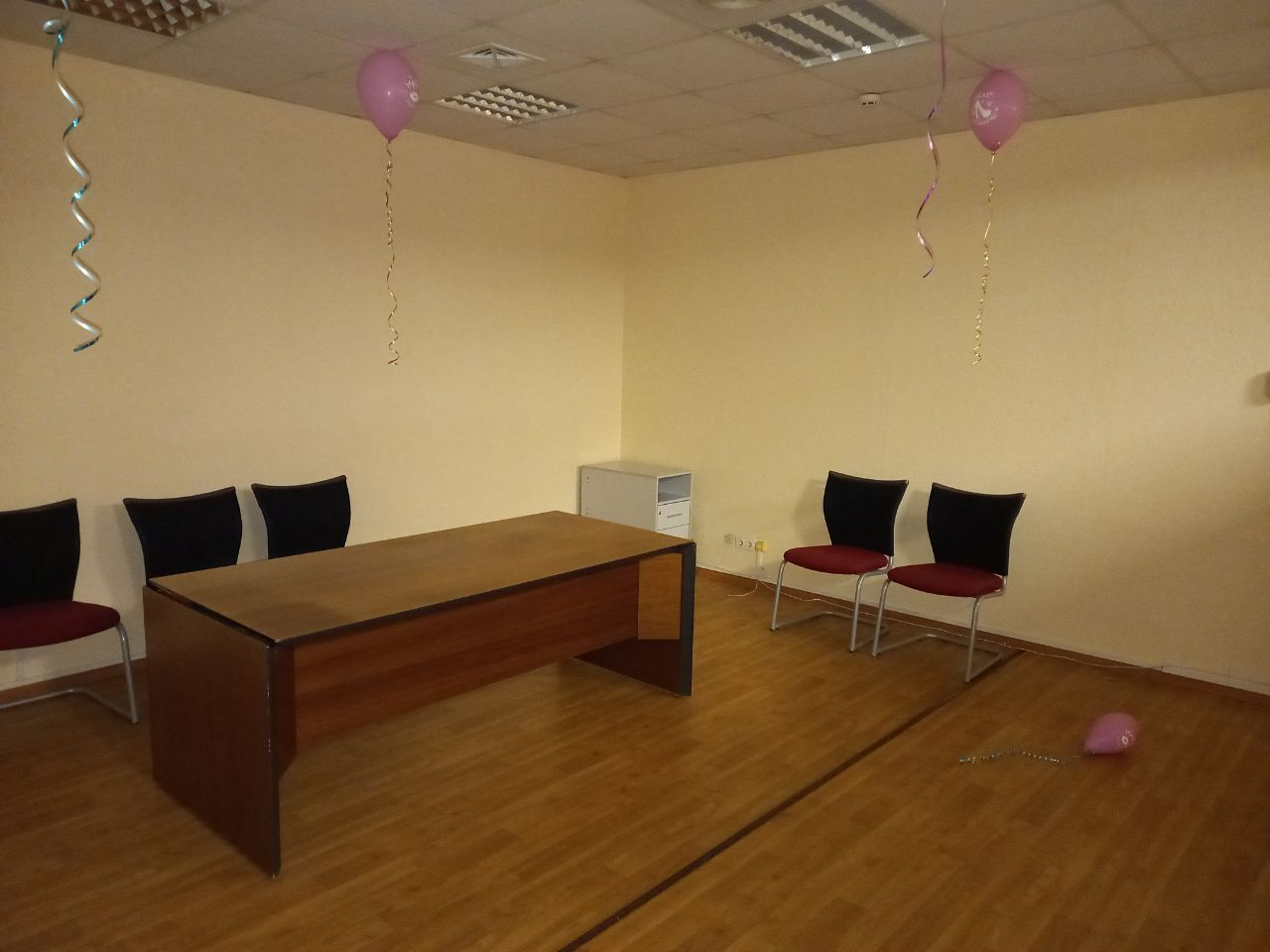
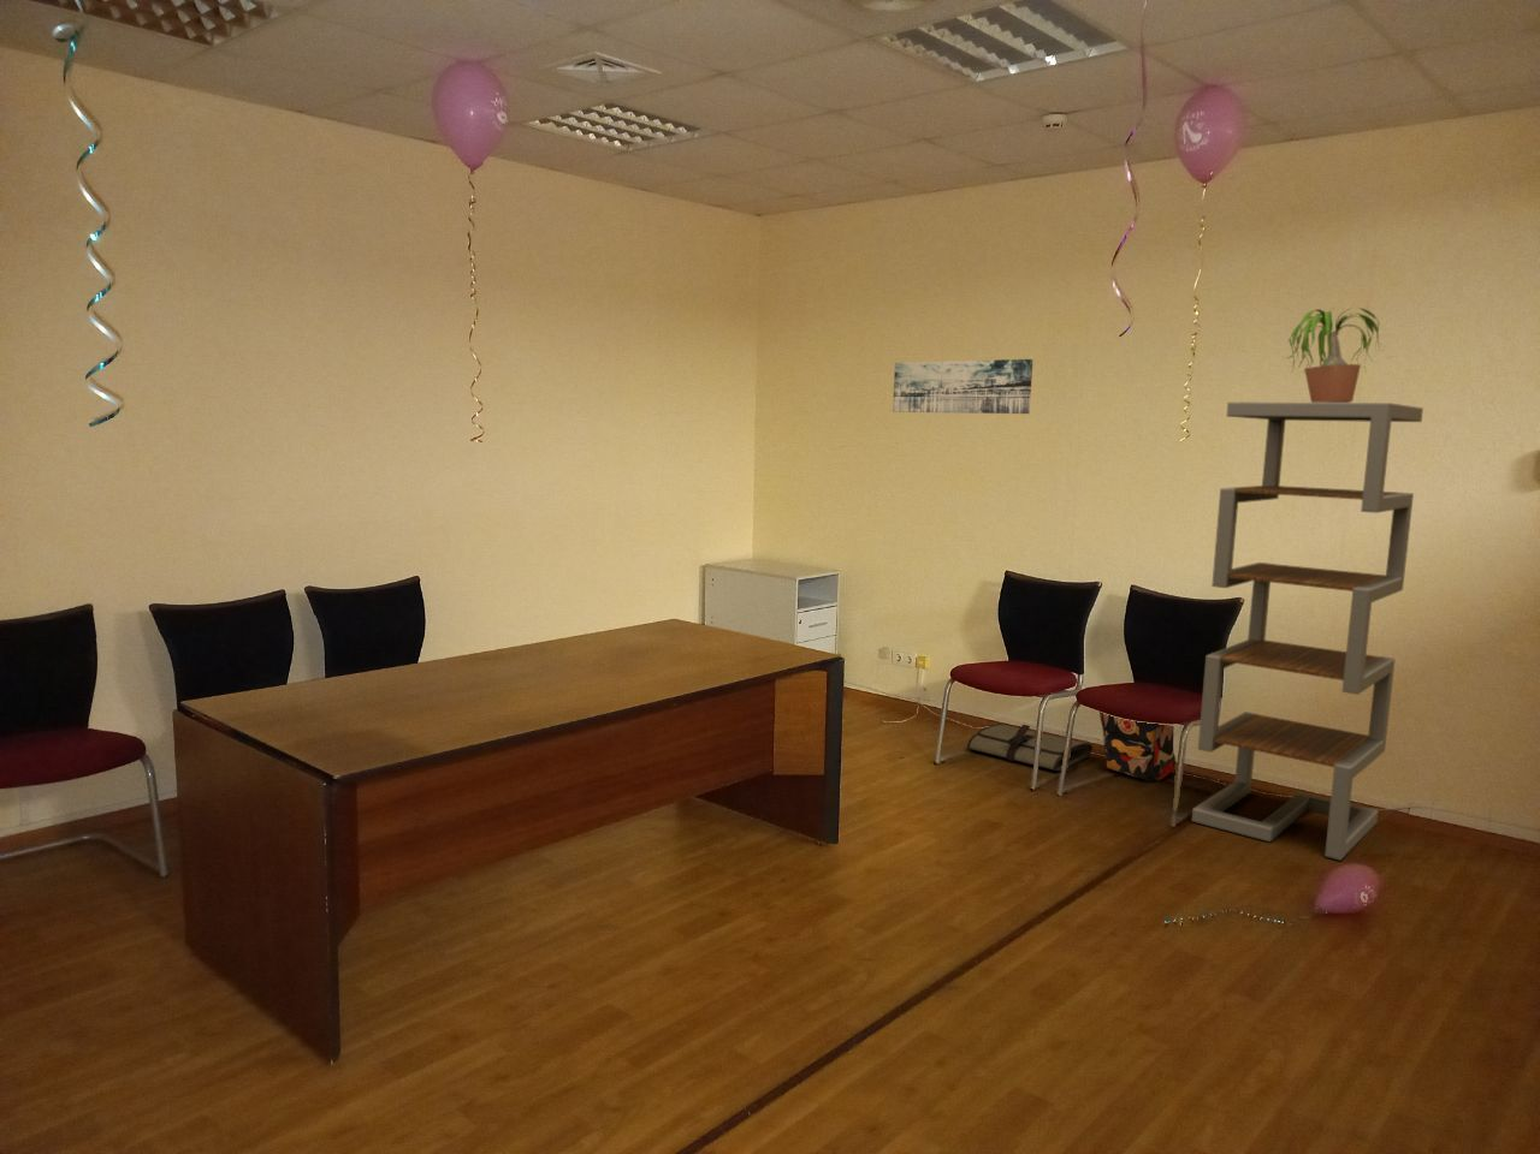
+ backpack (1137, 730)
+ wall art (959, 385)
+ tool roll (1028, 738)
+ shelving unit (1297, 645)
+ potted plant (1324, 358)
